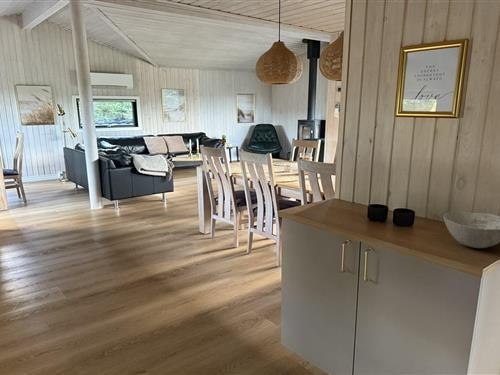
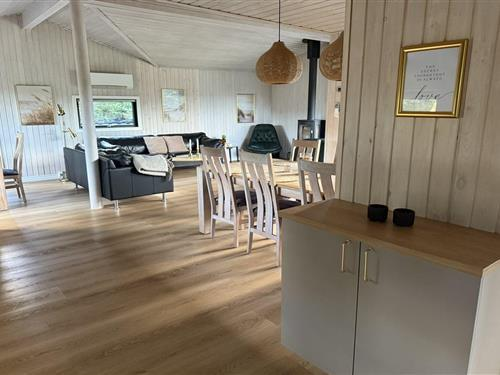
- bowl (476, 232)
